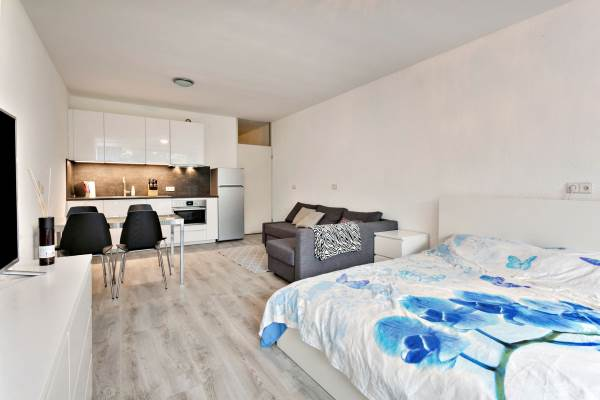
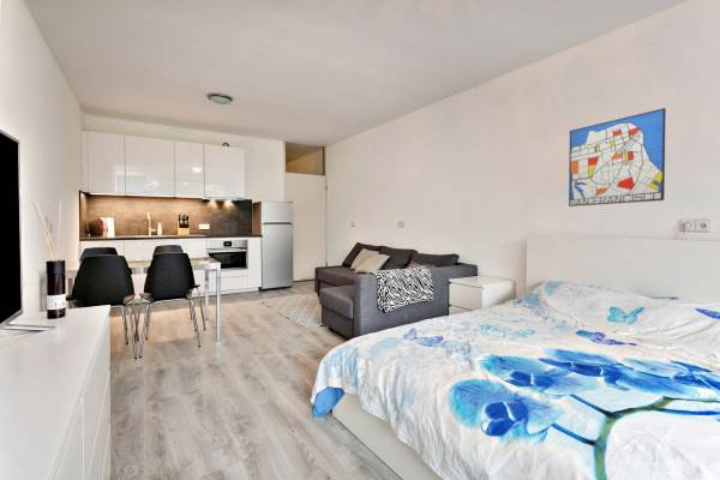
+ wall art (612, 162)
